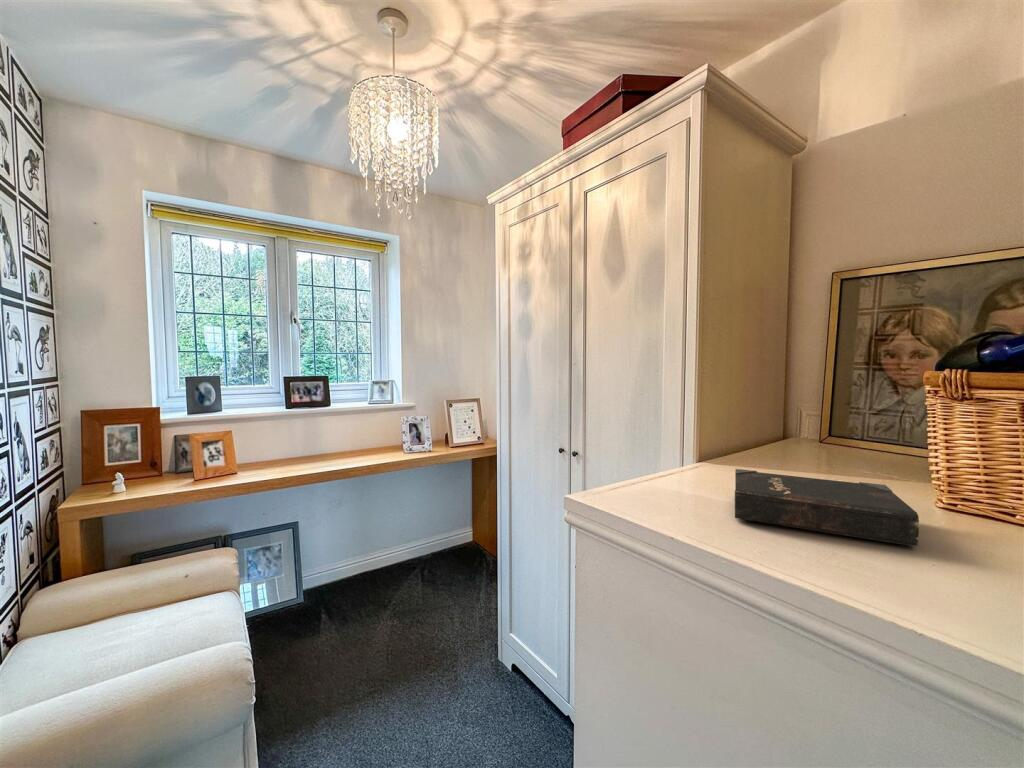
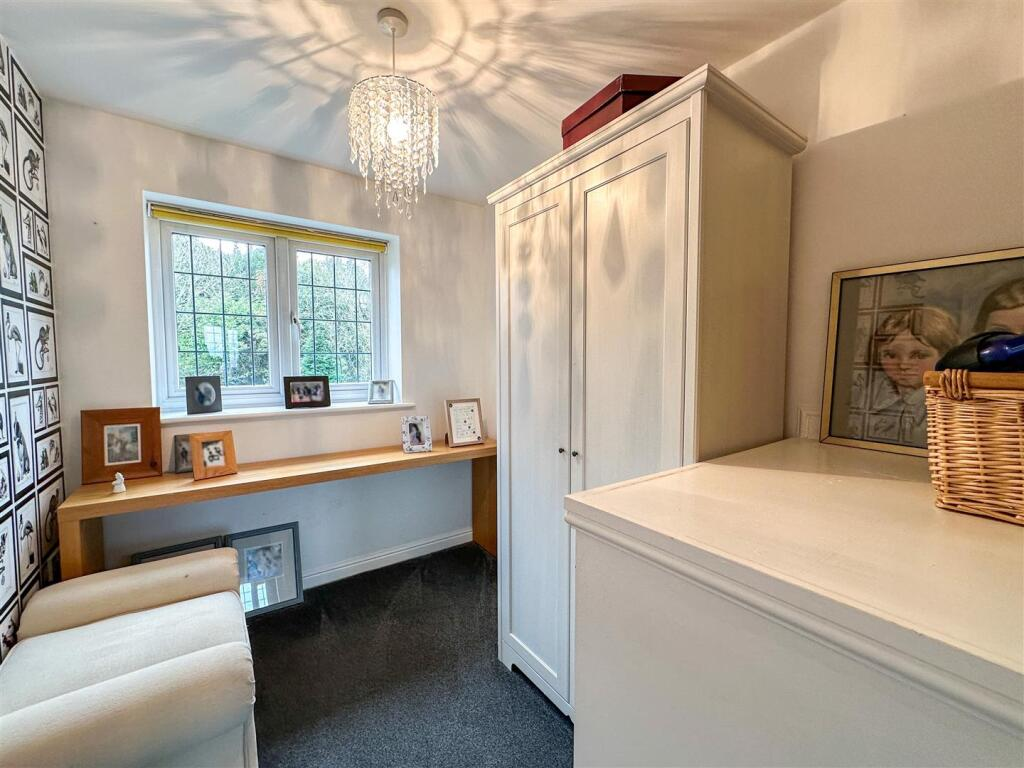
- hardback book (811, 502)
